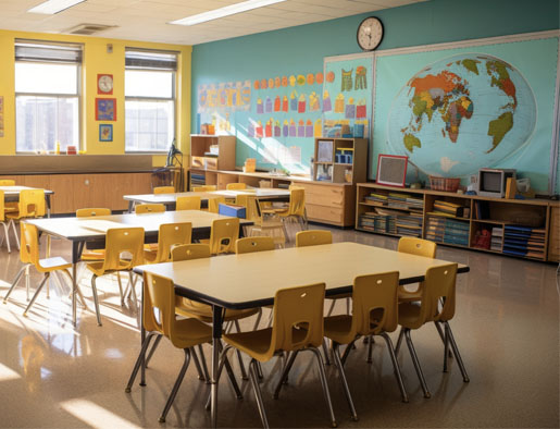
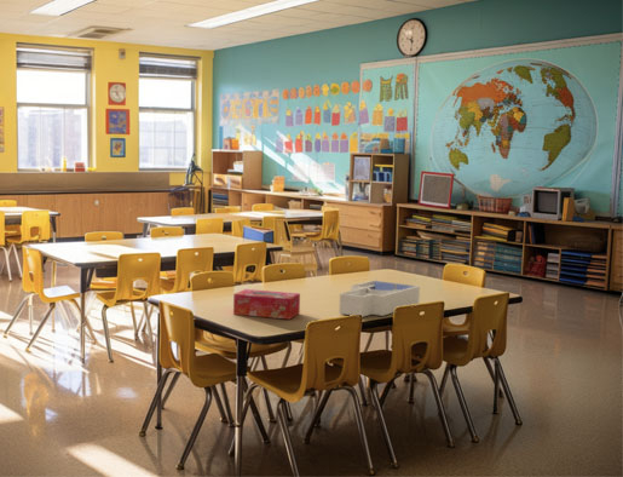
+ desk organizer (373, 298)
+ tissue box (266, 303)
